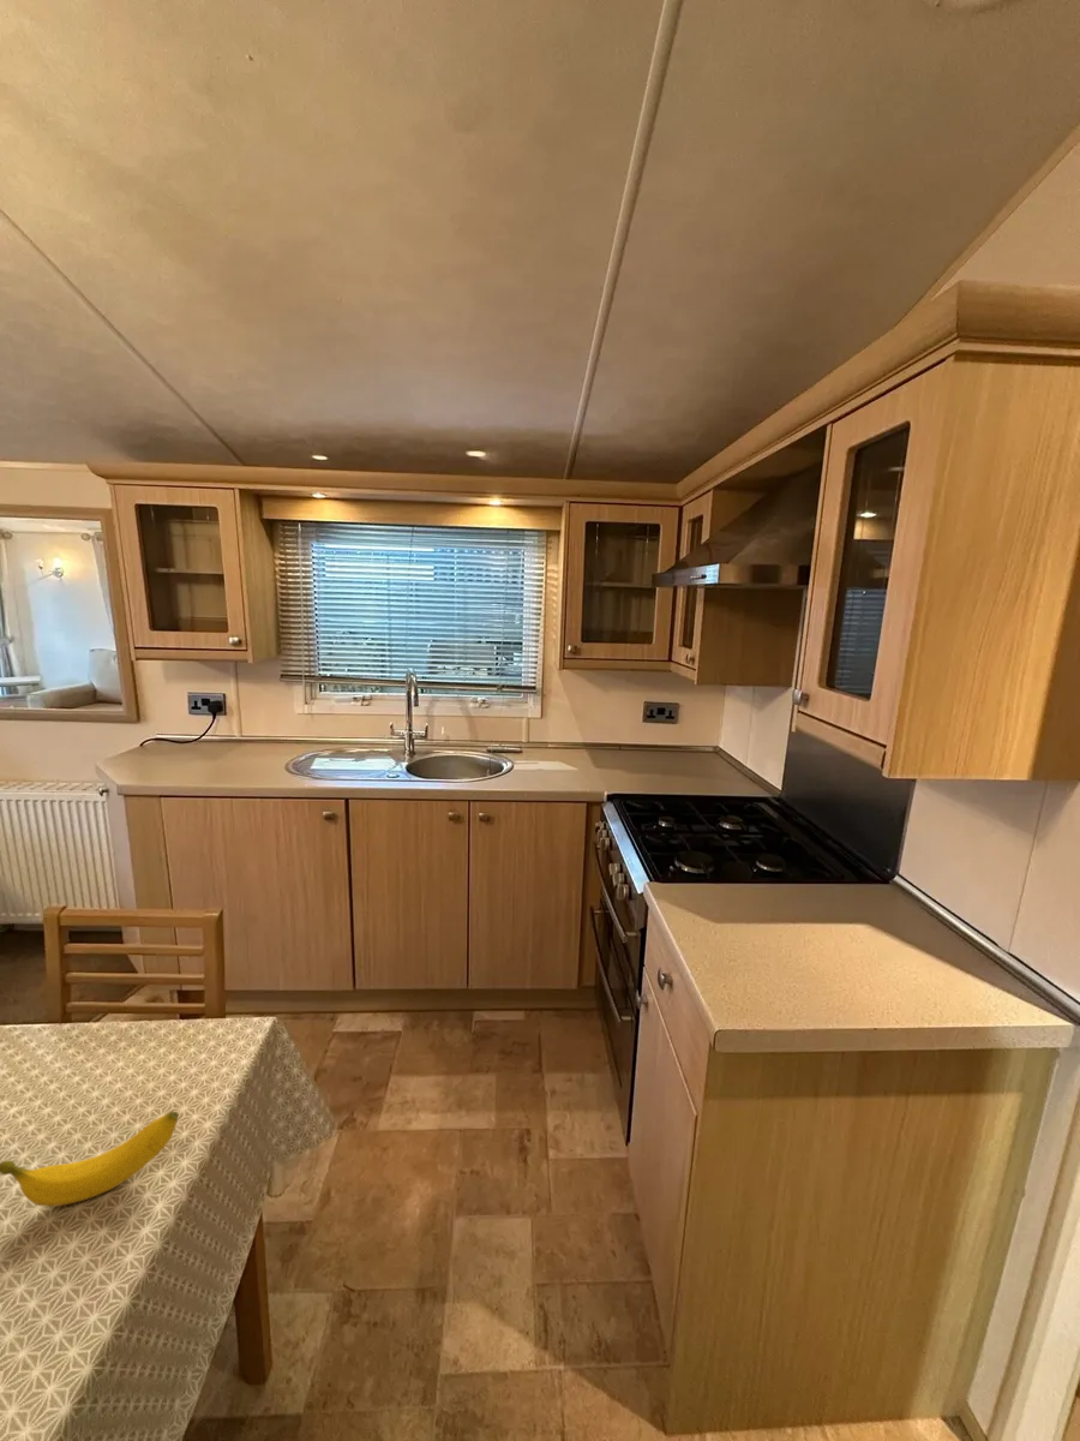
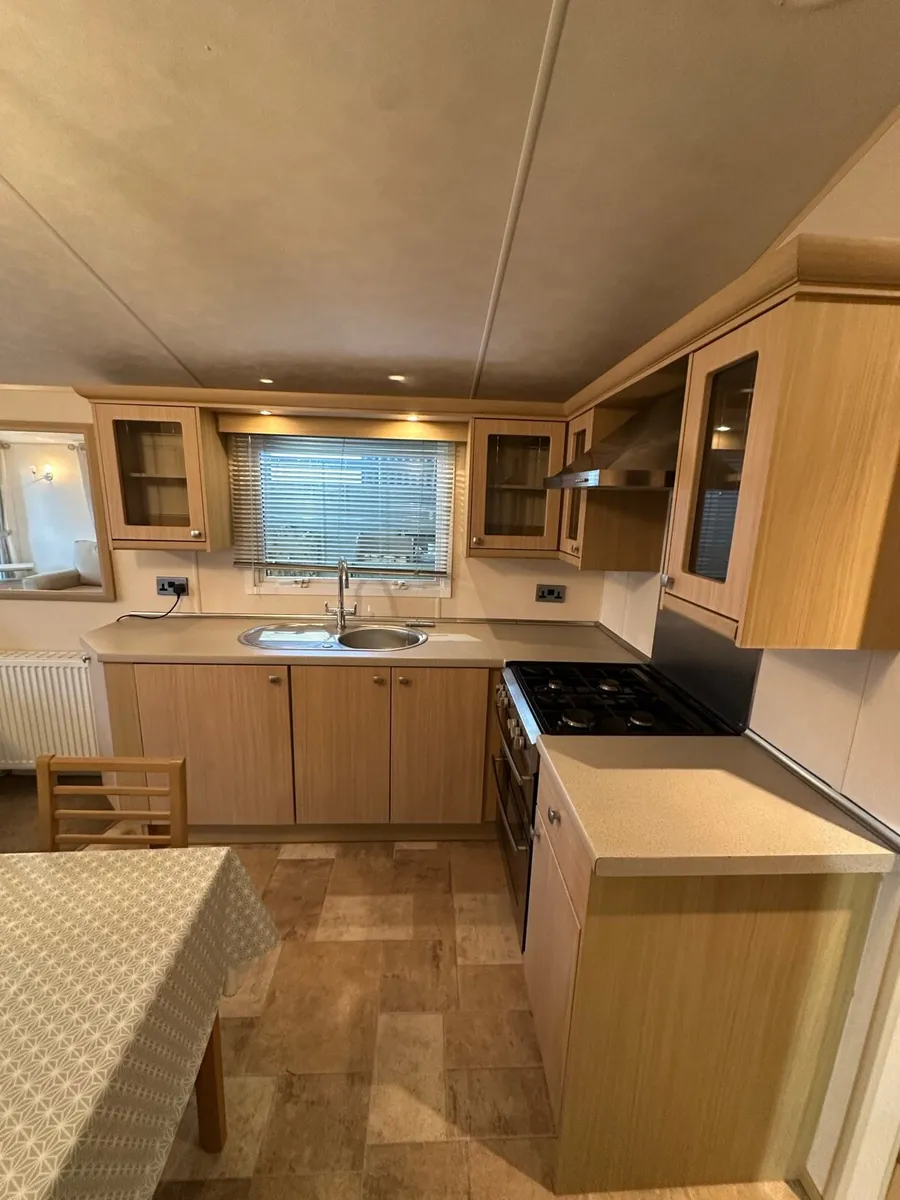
- banana (96, 1156)
